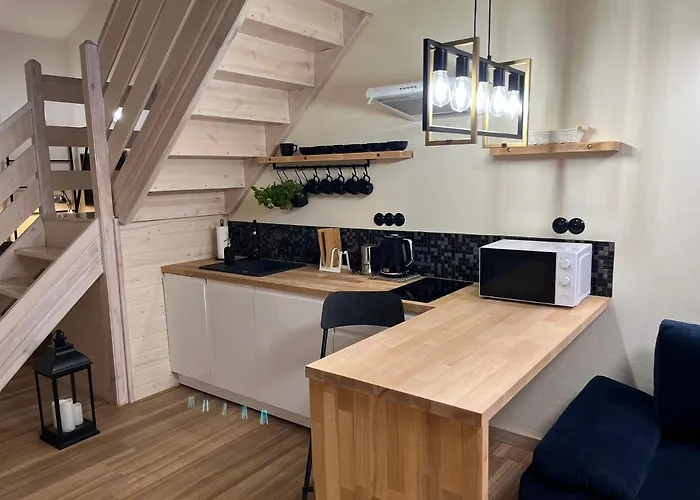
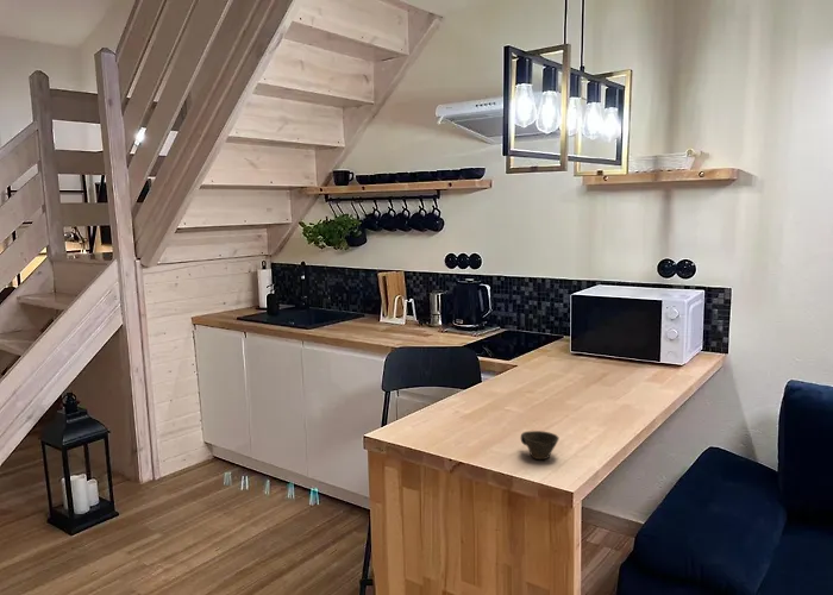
+ cup (538, 445)
